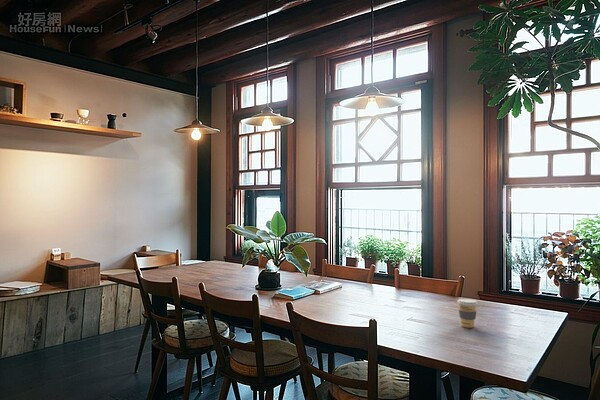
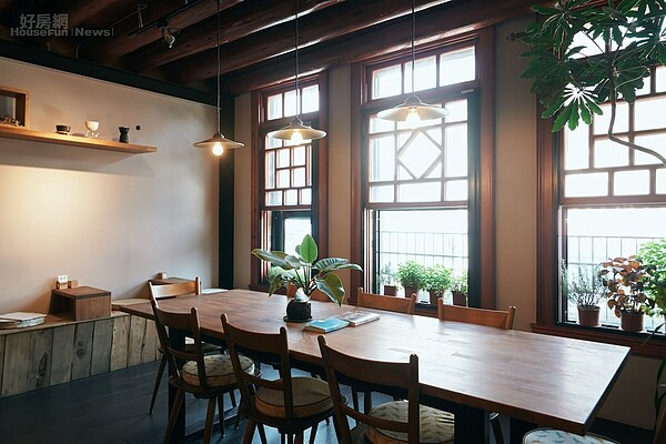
- coffee cup (467, 313)
